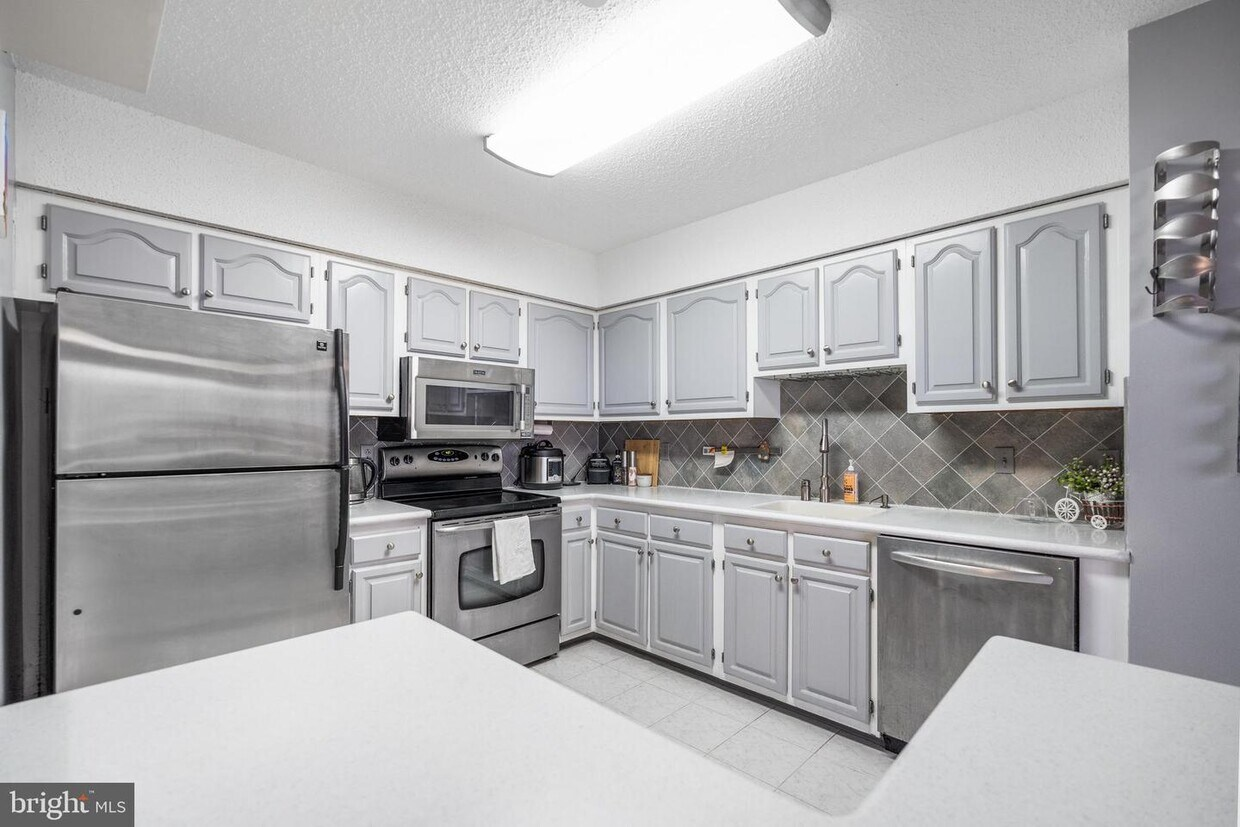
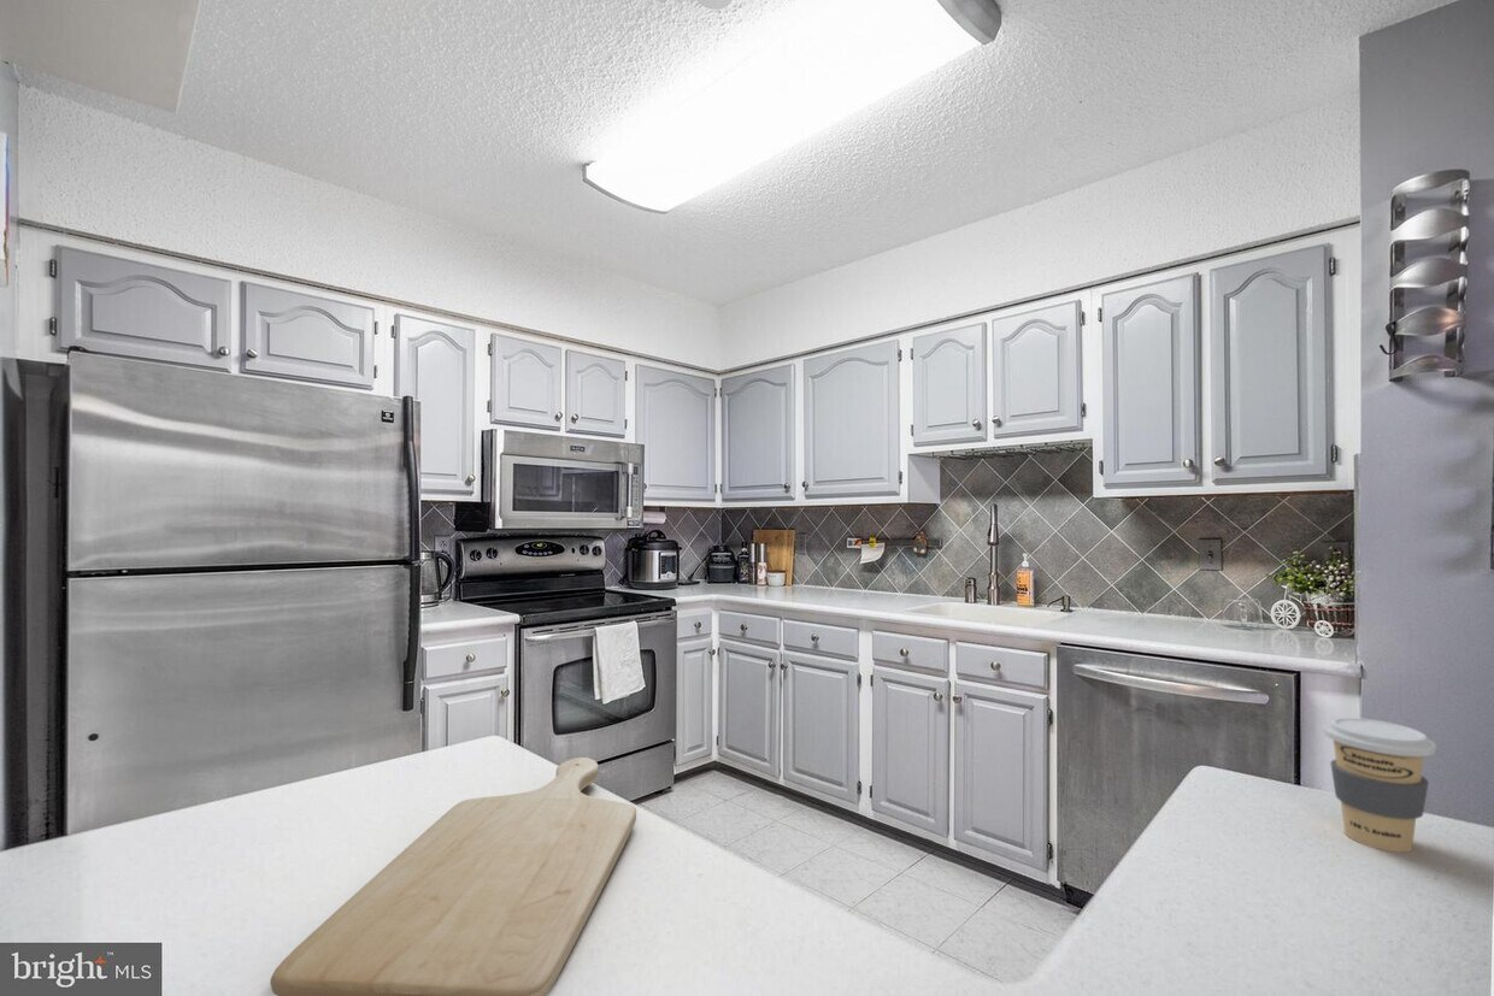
+ coffee cup (1377, 783)
+ chopping board (518, 845)
